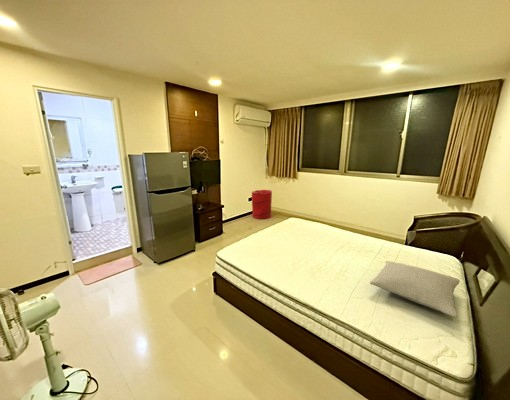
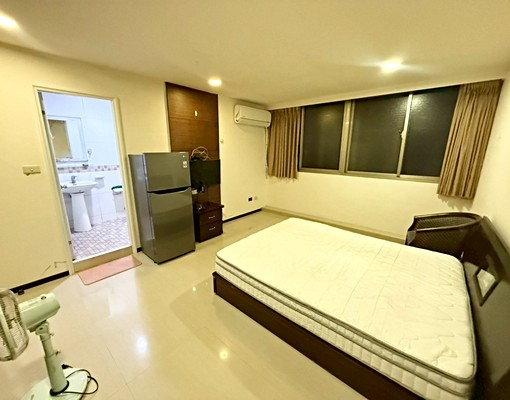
- laundry hamper (261, 203)
- pillow (414, 282)
